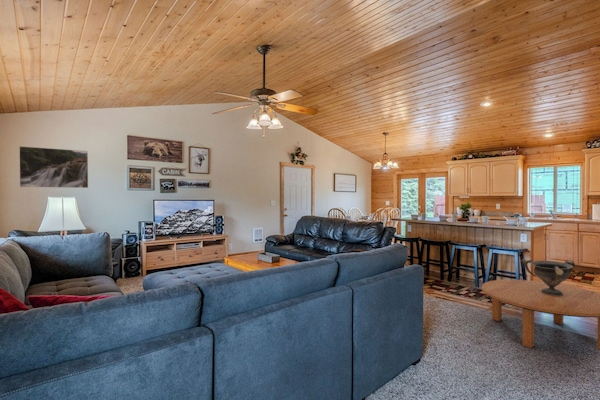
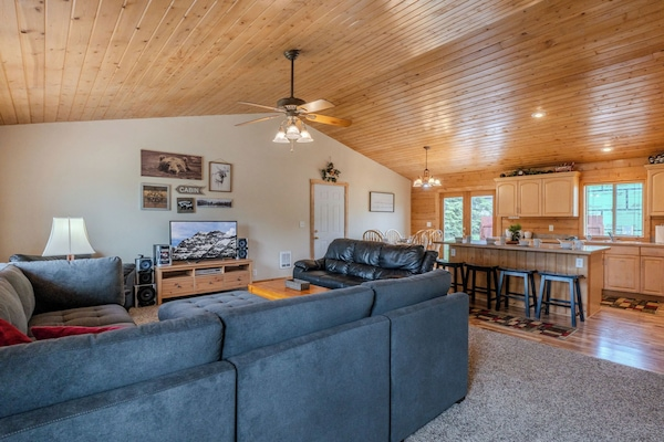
- coffee table (544, 312)
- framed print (55, 168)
- decorative bowl (556, 277)
